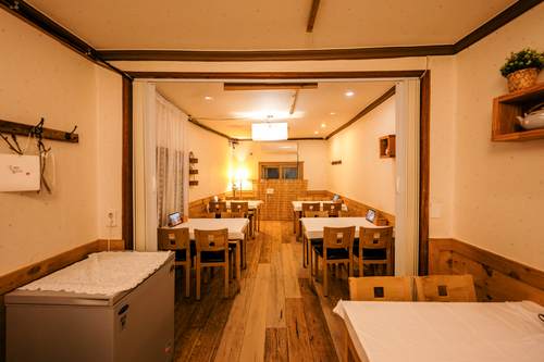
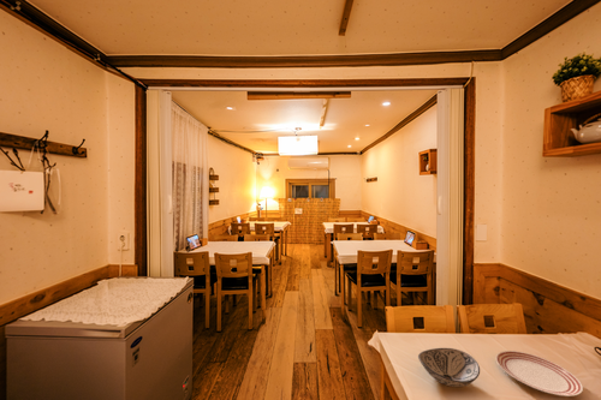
+ decorative bowl (447, 369)
+ dinner plate (535, 372)
